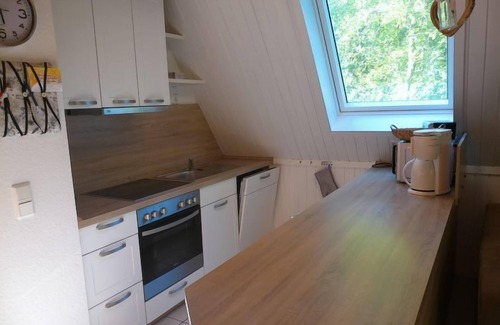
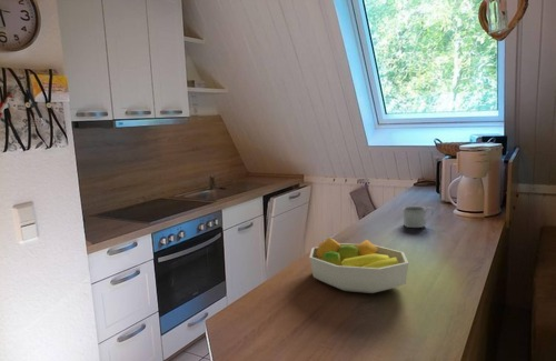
+ fruit bowl (356, 262)
+ mug (416, 217)
